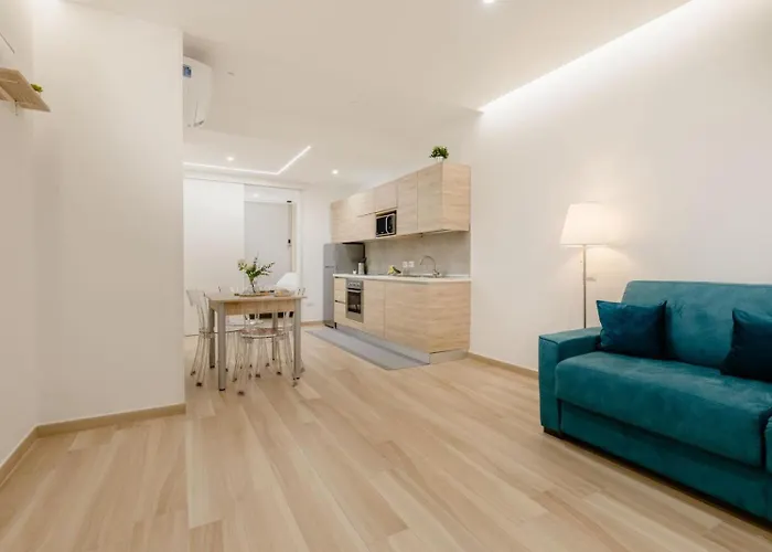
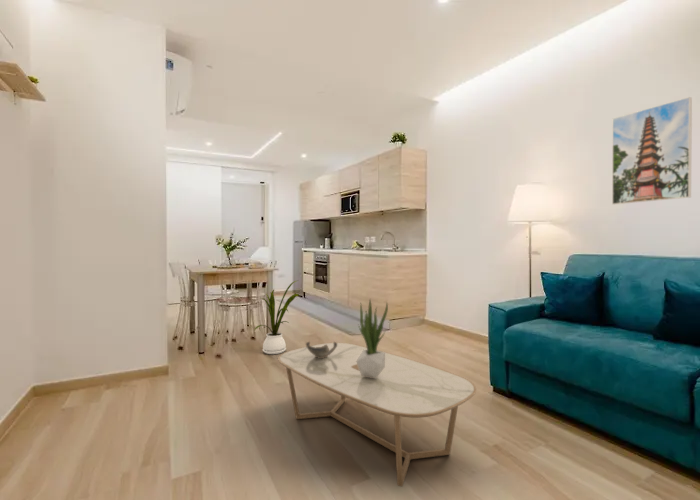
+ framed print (648, 155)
+ coffee table (365, 401)
+ potted plant (371, 337)
+ decorative bowl (321, 349)
+ house plant (277, 316)
